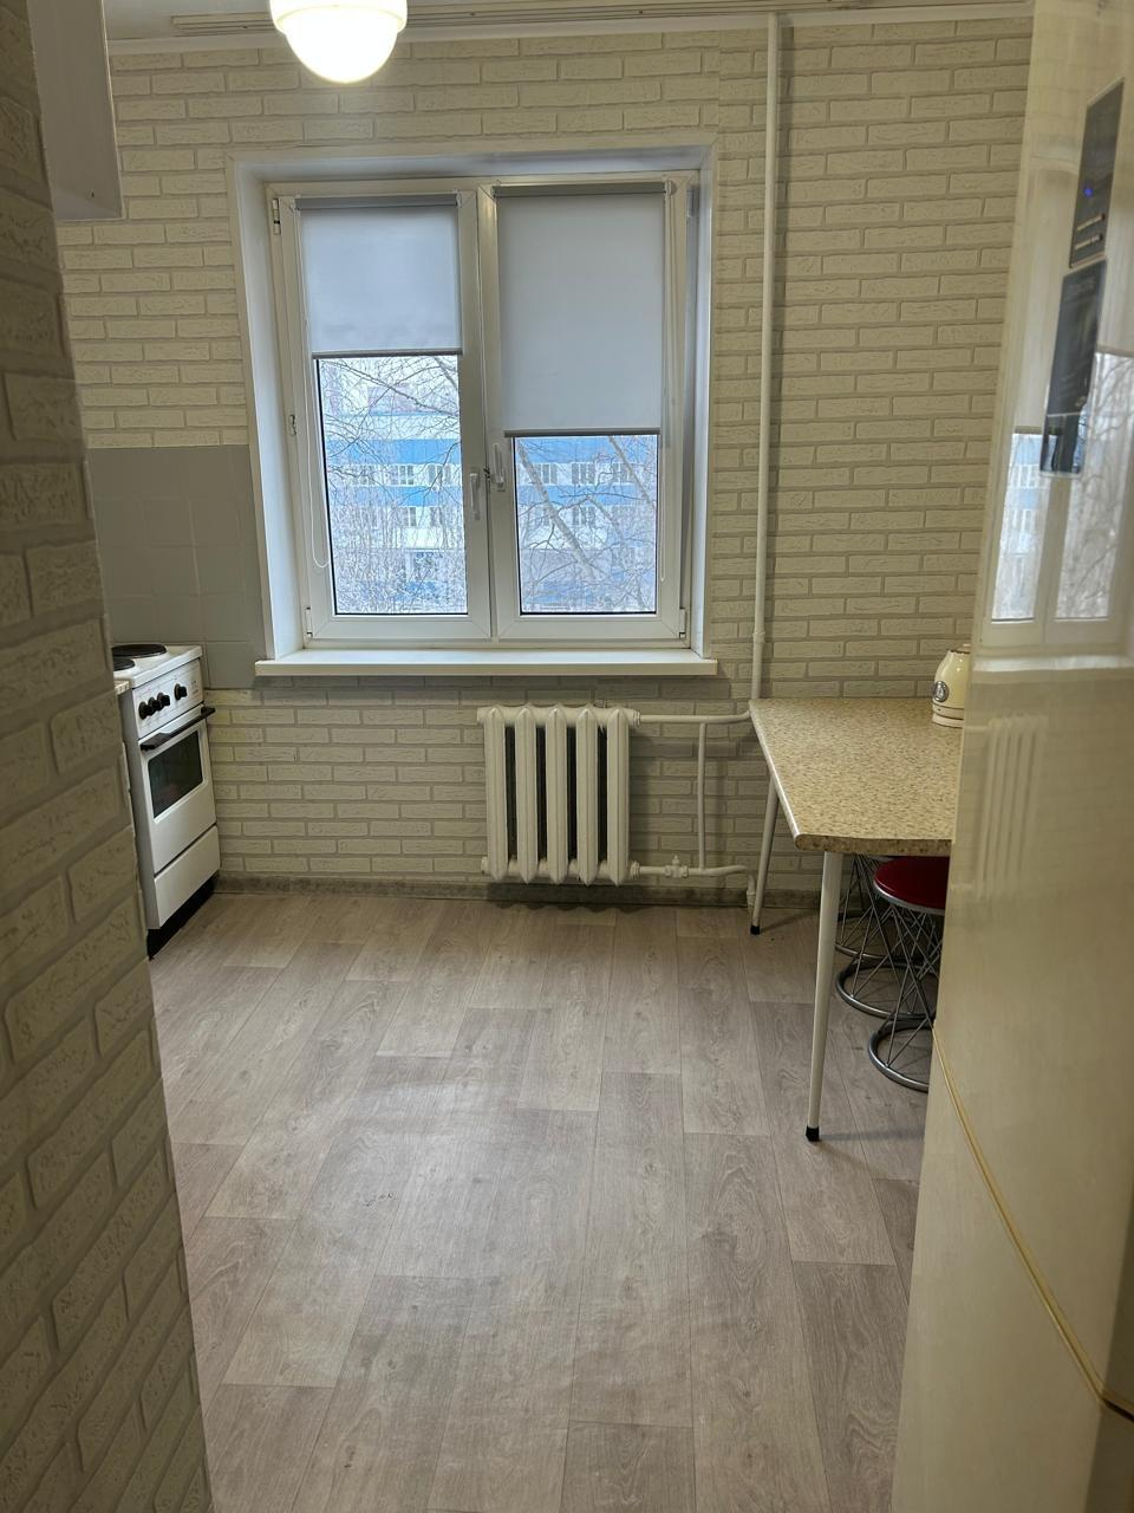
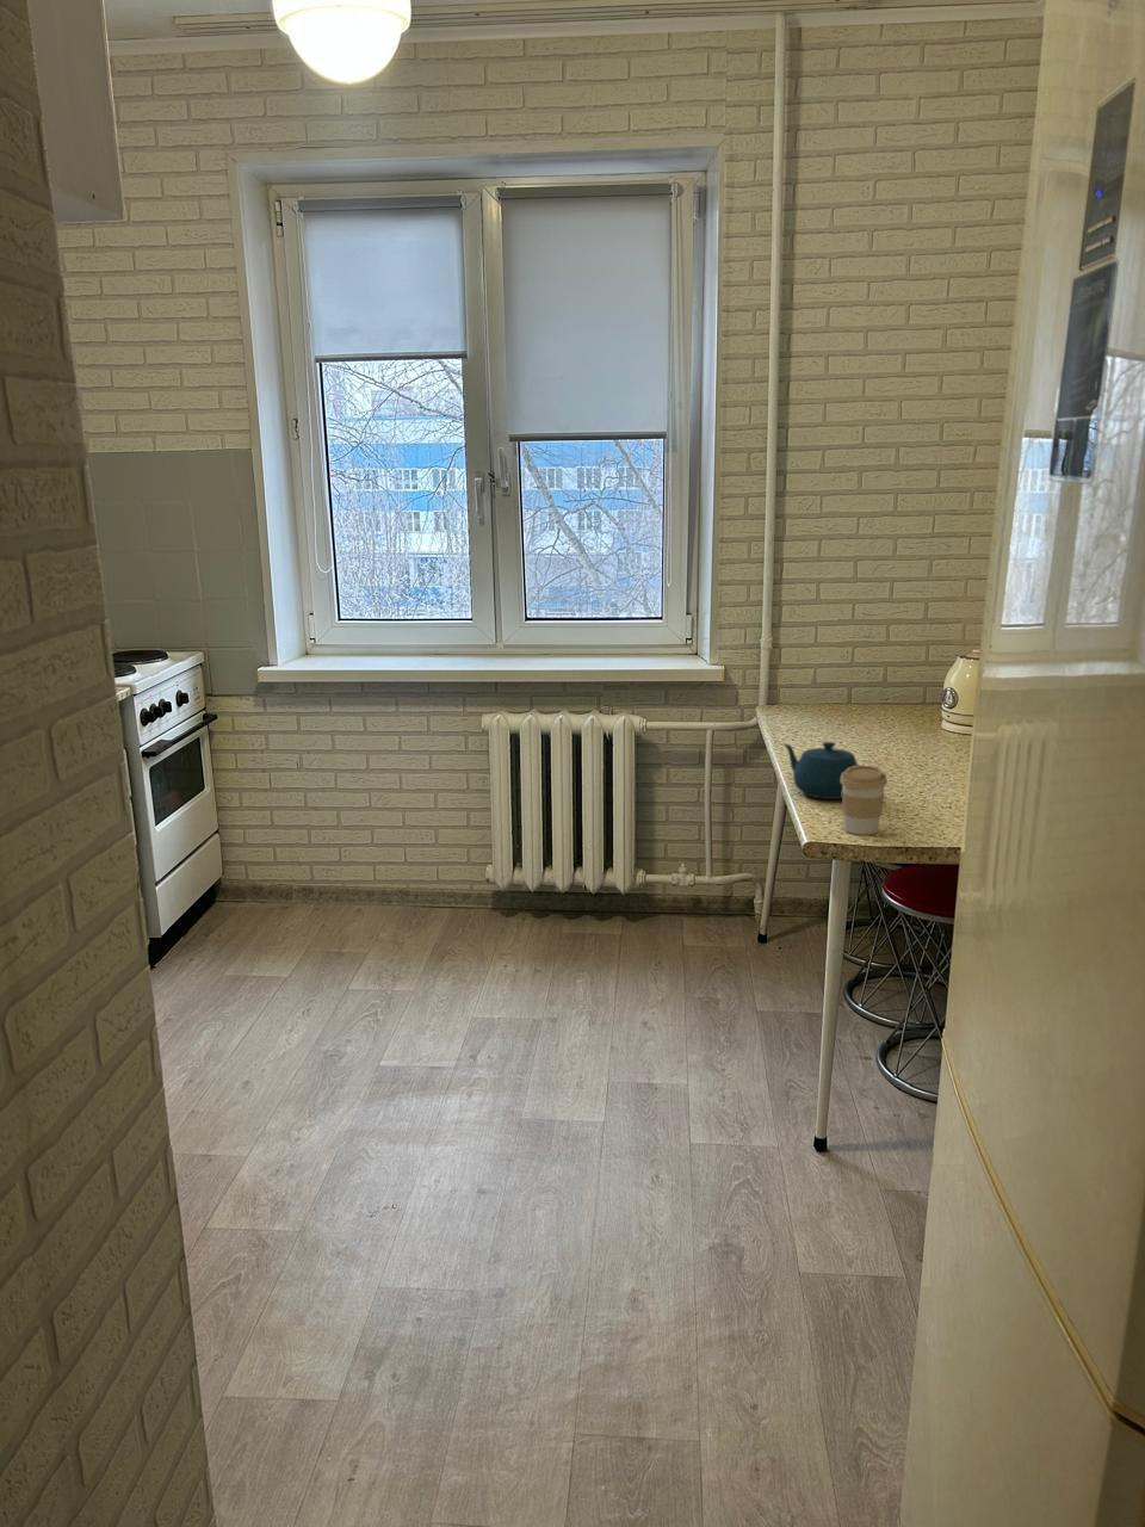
+ coffee cup (862, 800)
+ teapot (824, 767)
